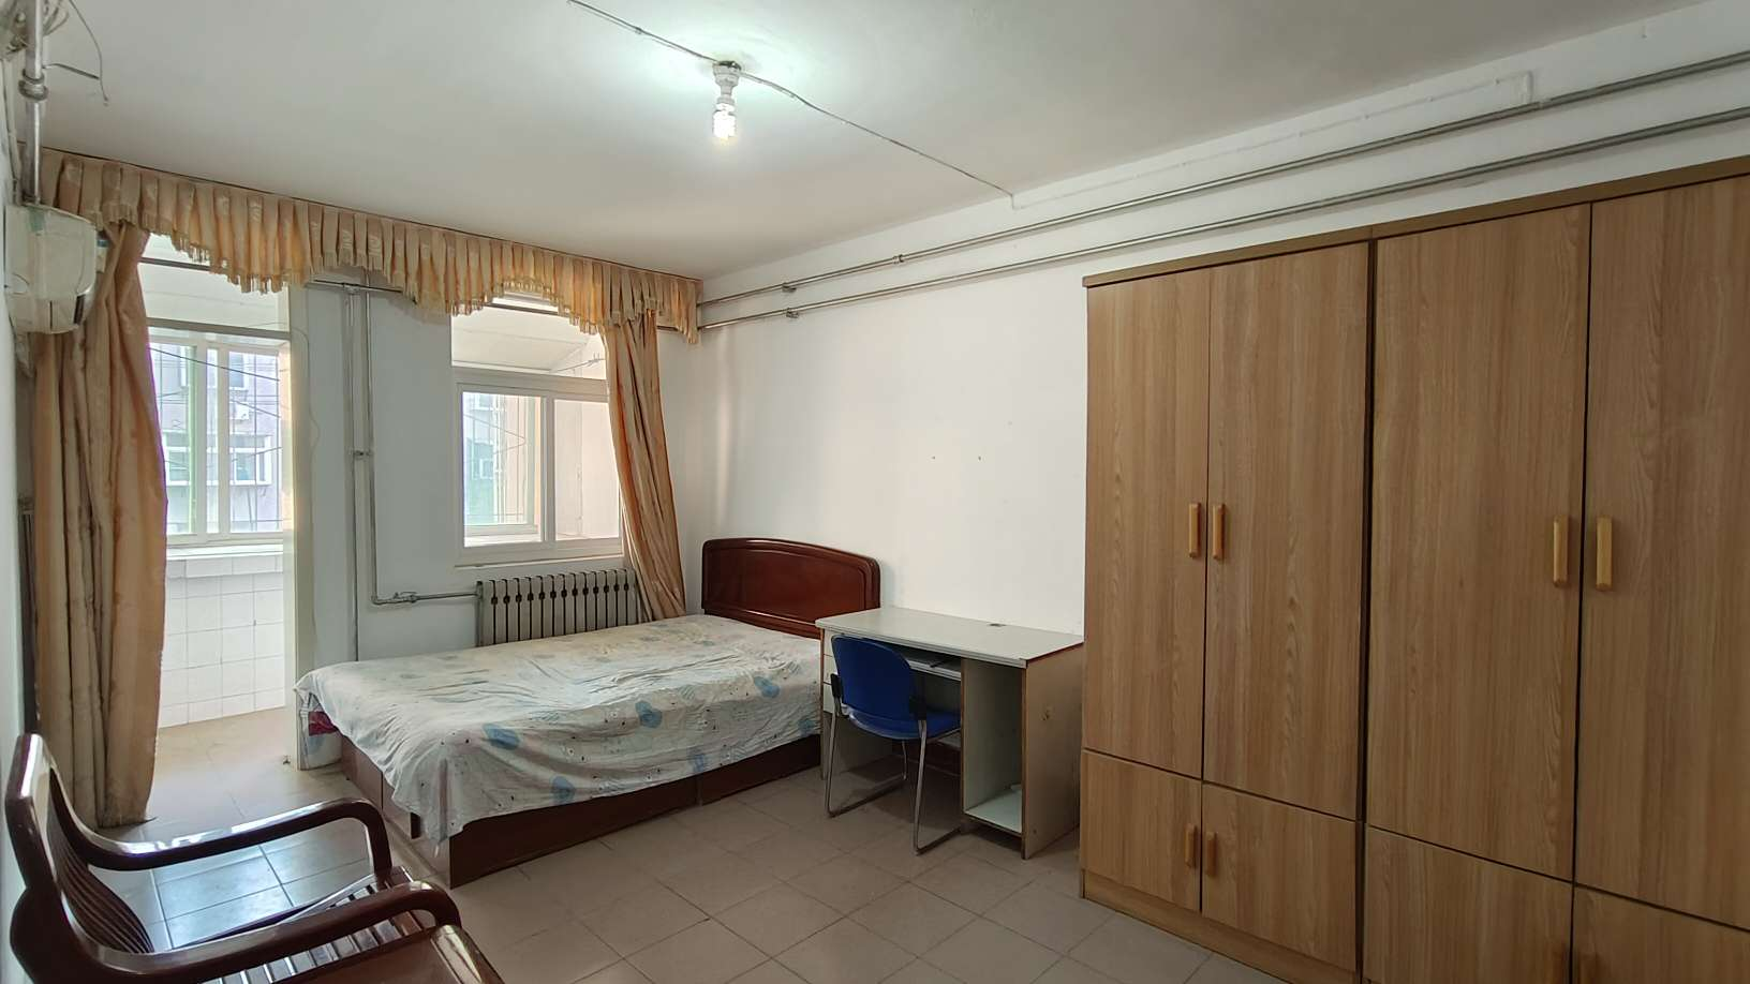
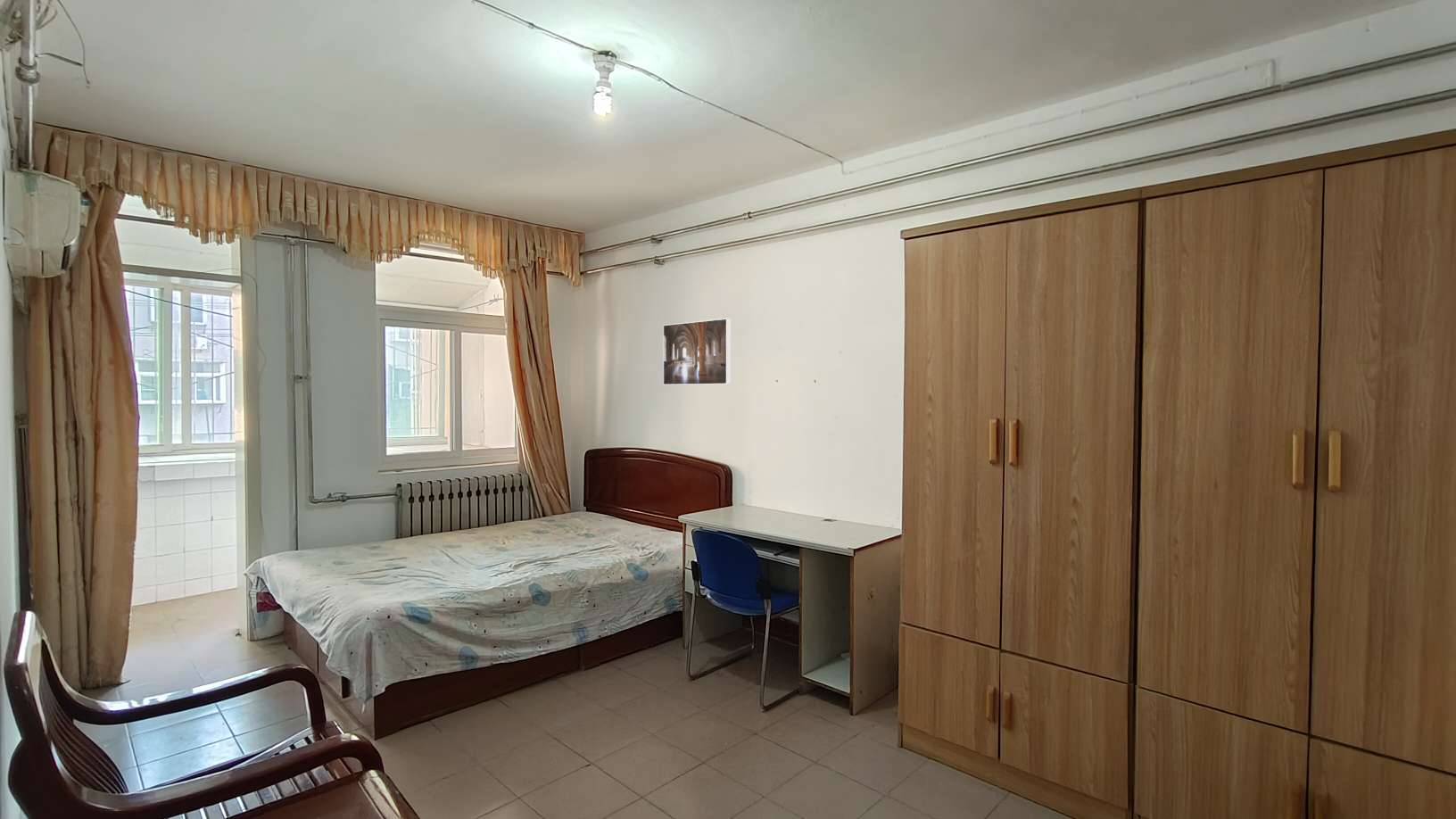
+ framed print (695, 353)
